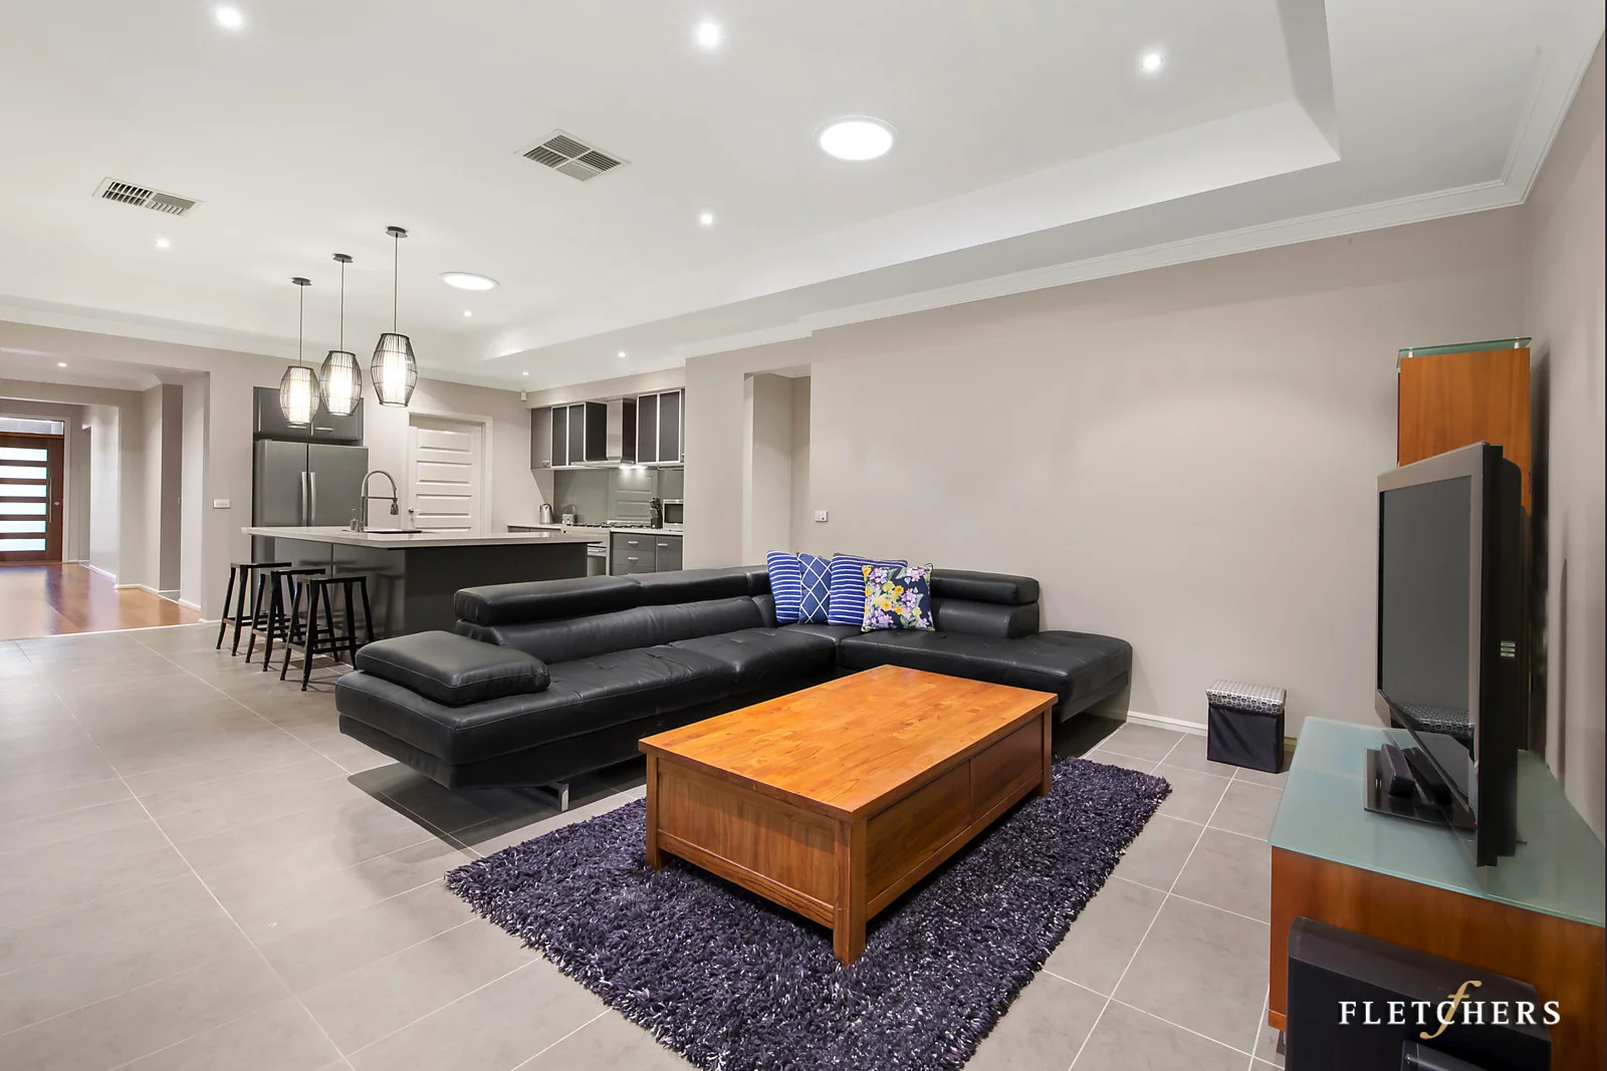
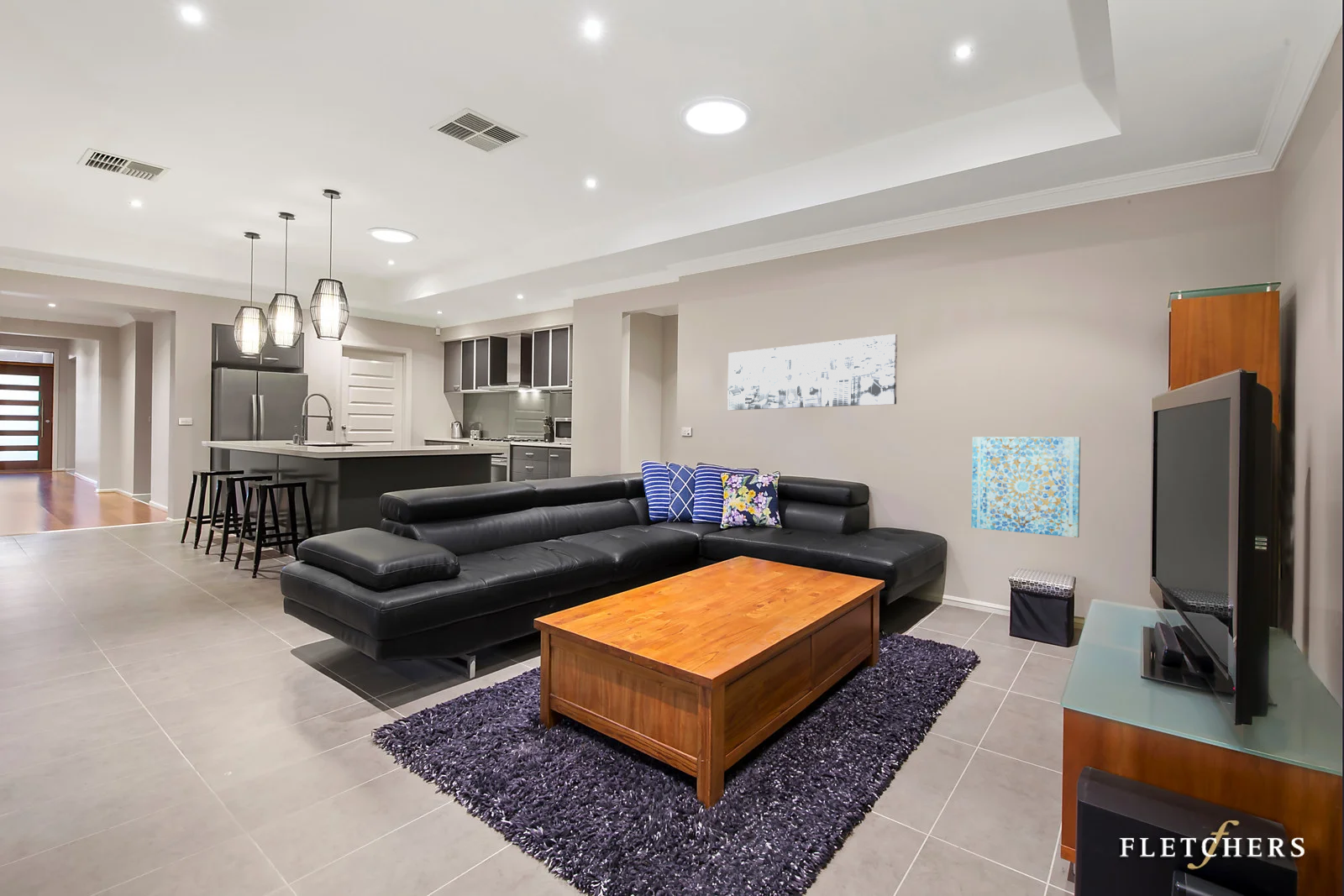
+ wall art (804, 375)
+ wall art (1023, 485)
